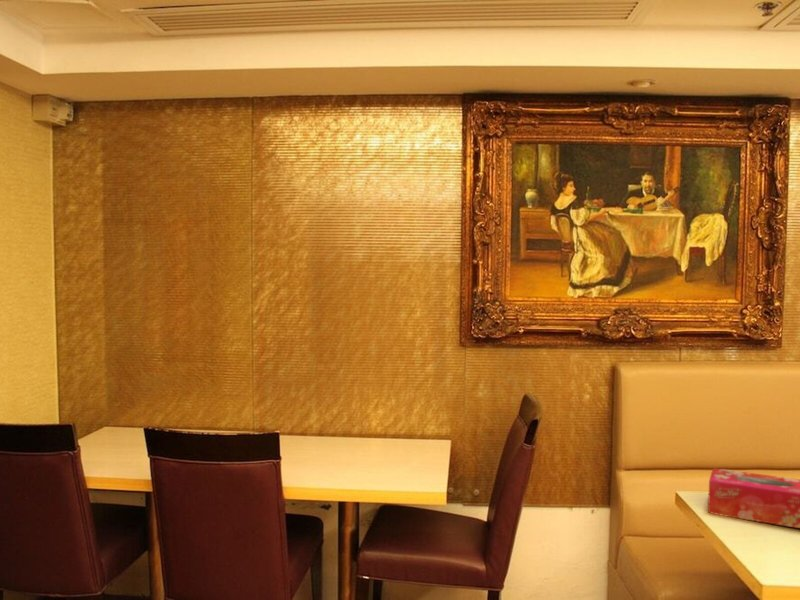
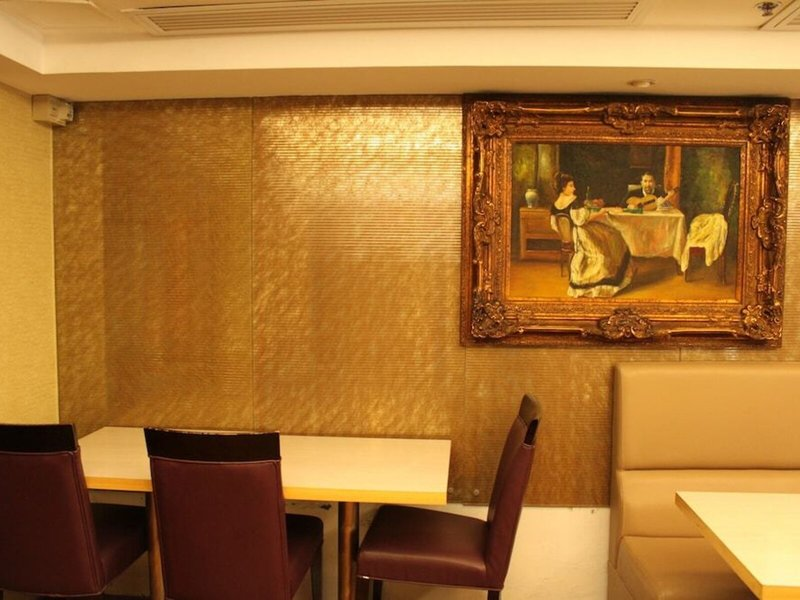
- tissue box (763, 497)
